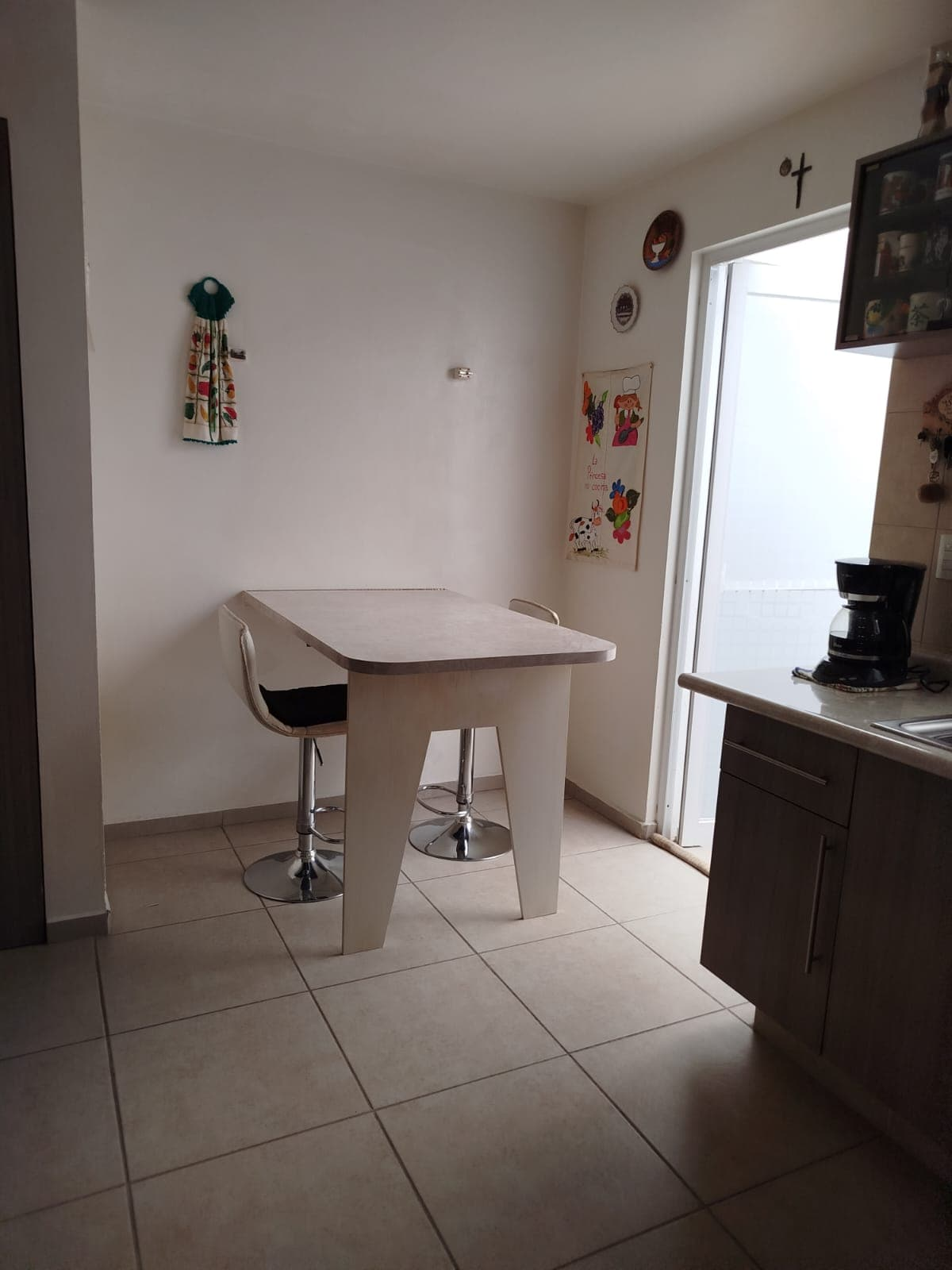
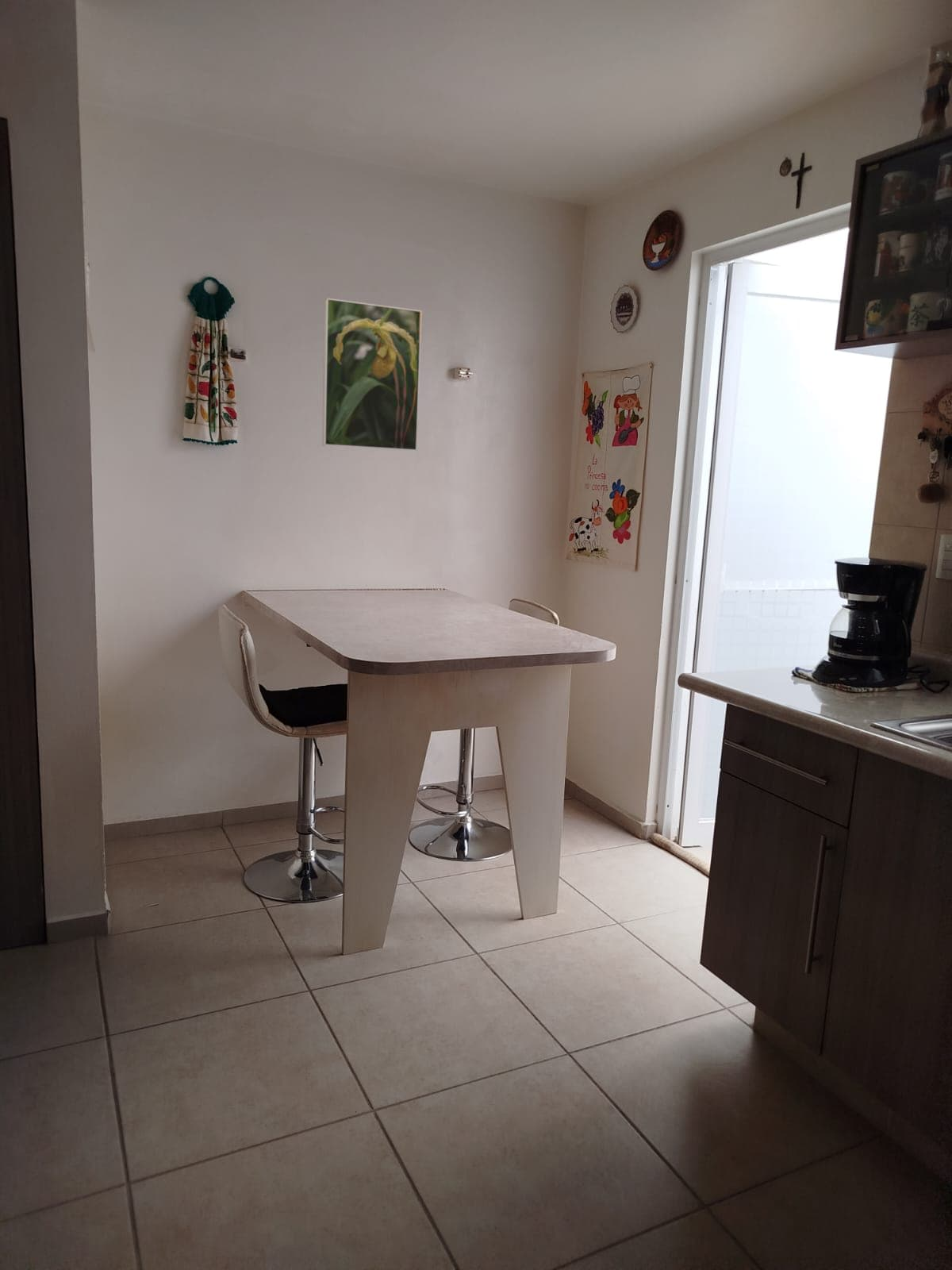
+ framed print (372, 377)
